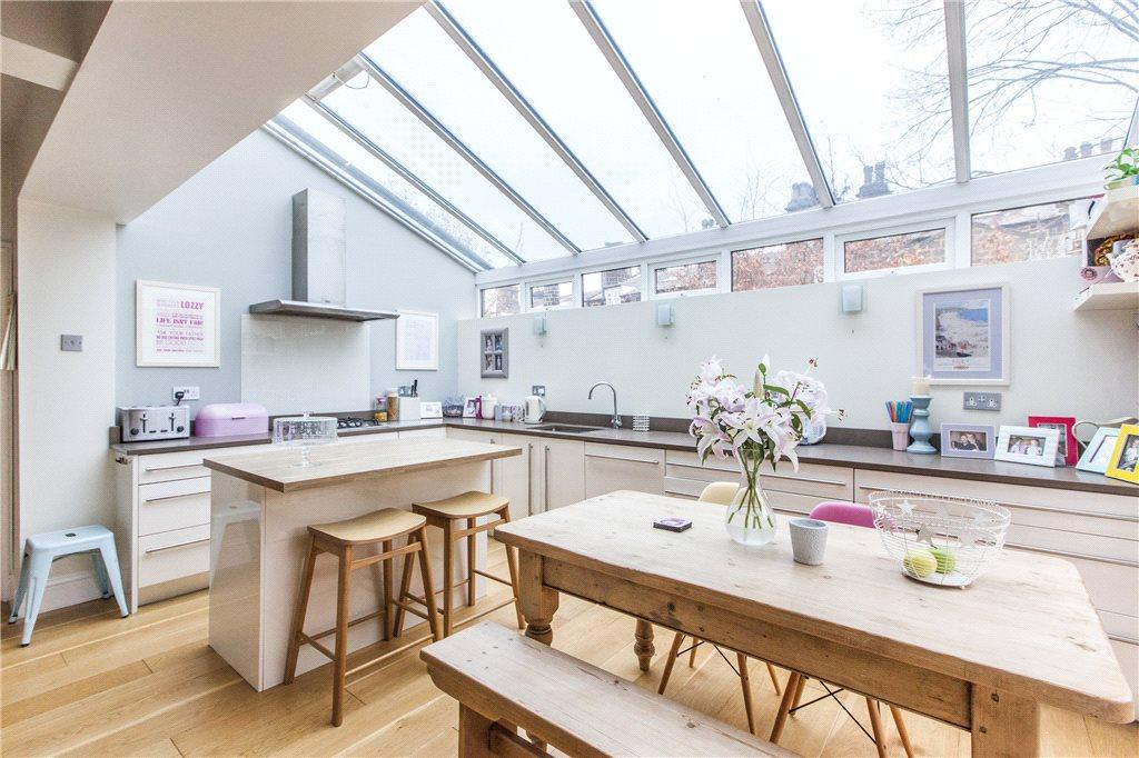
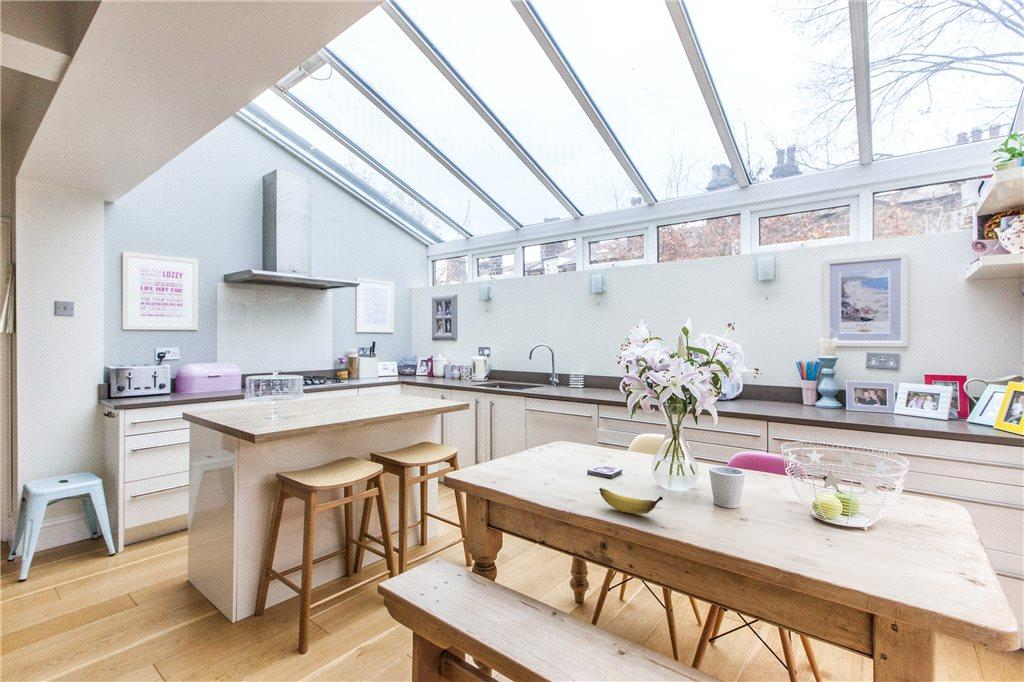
+ banana (629, 501)
